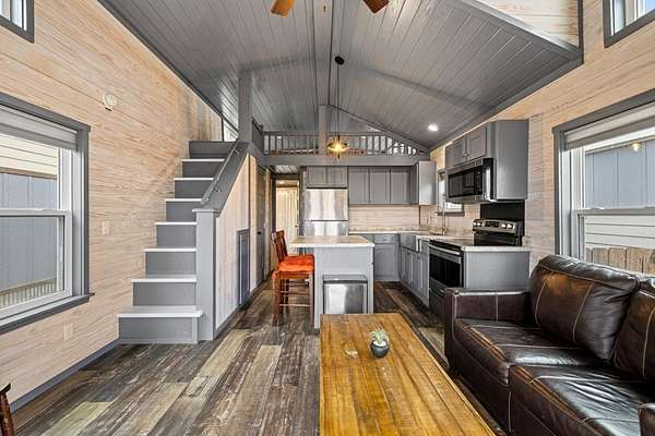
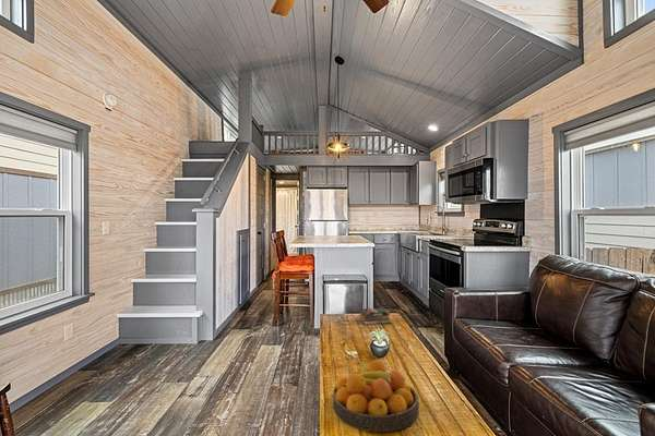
+ book (374, 315)
+ fruit bowl (374, 387)
